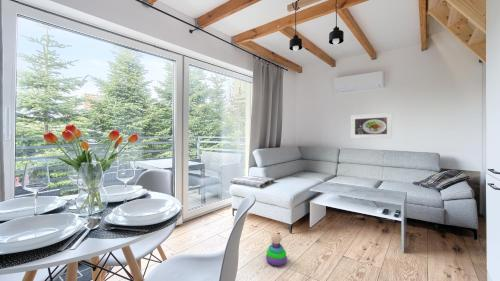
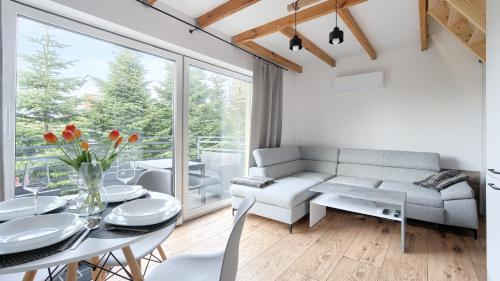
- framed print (370, 126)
- stacking toy (276, 247)
